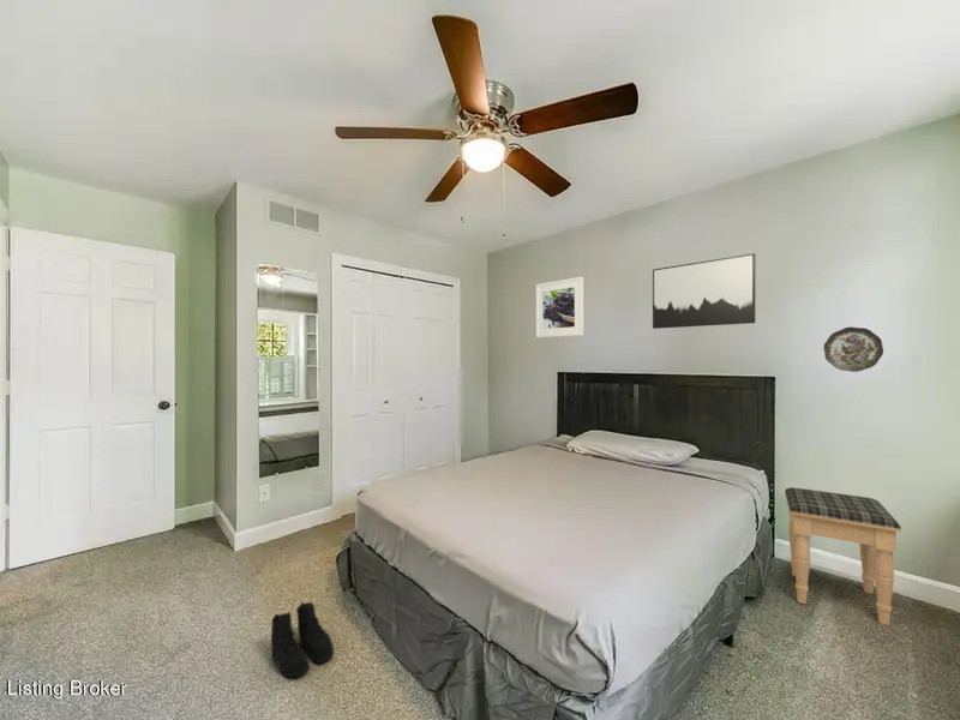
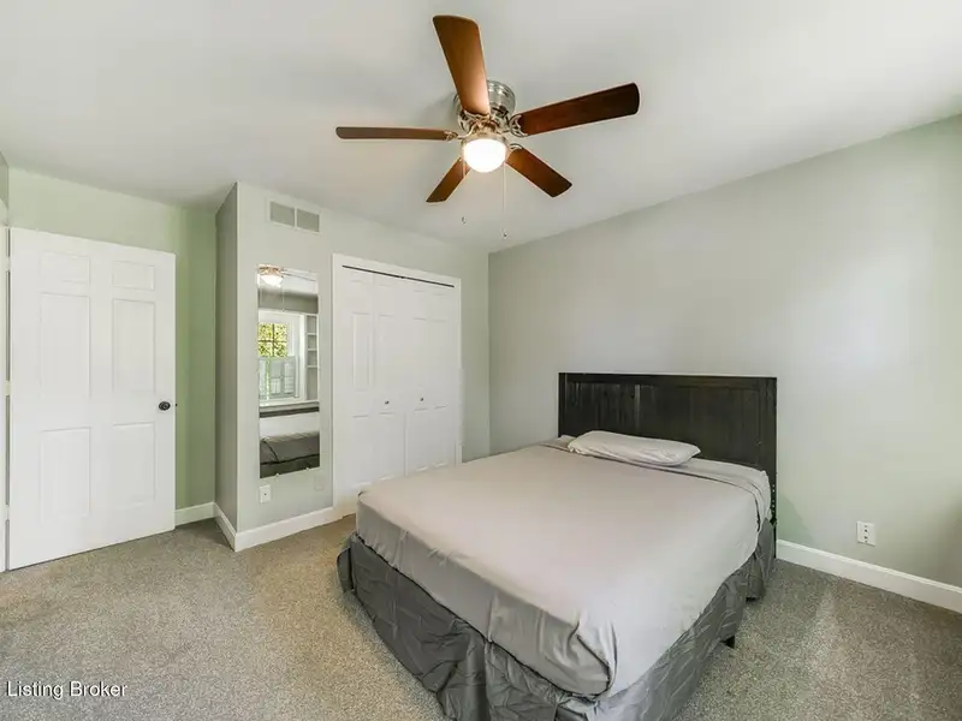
- footstool (839, 539)
- wall art (700, 294)
- decorative plate (852, 349)
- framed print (558, 308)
- boots (301, 634)
